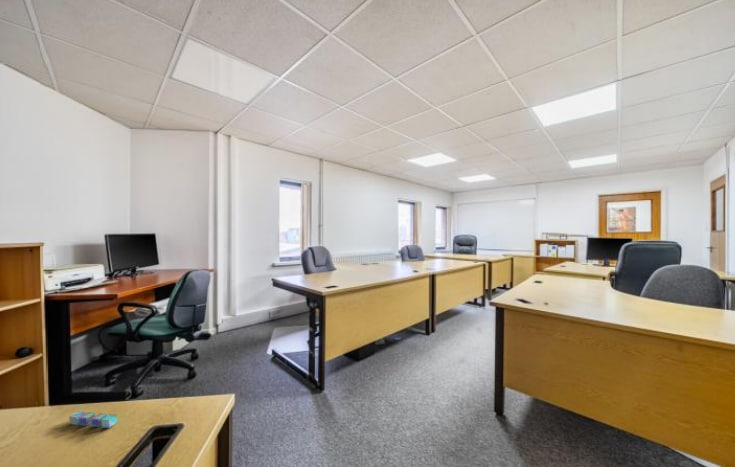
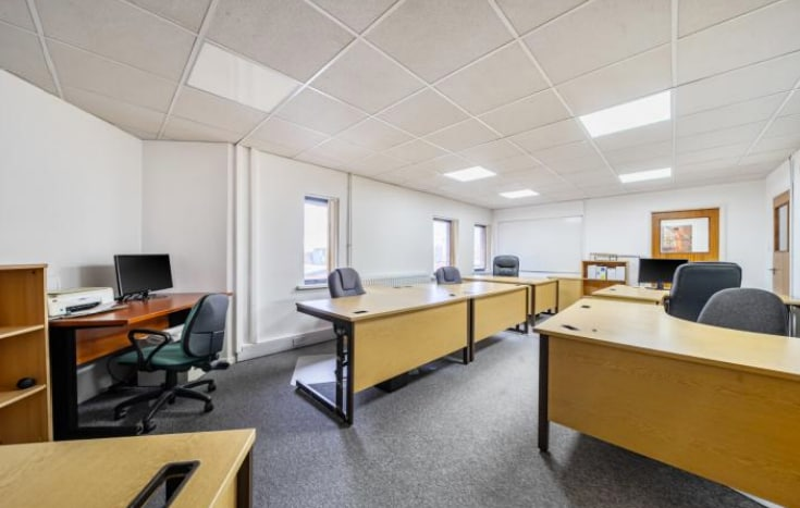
- sticky notes (93, 419)
